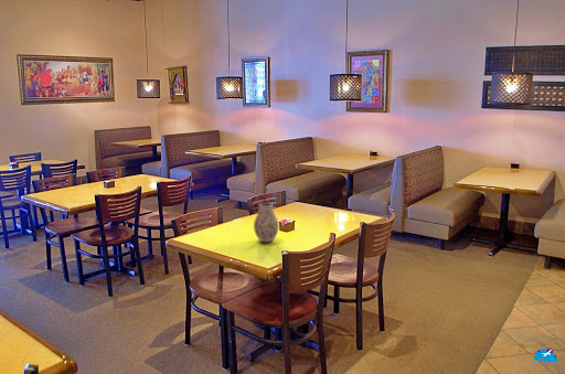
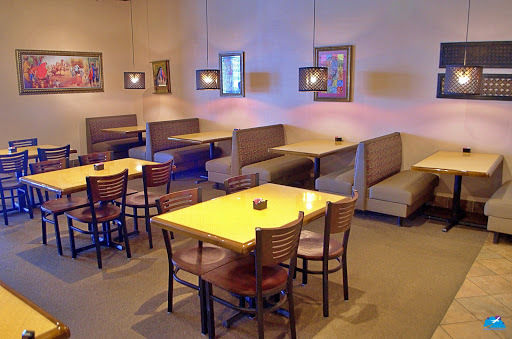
- vase (266, 222)
